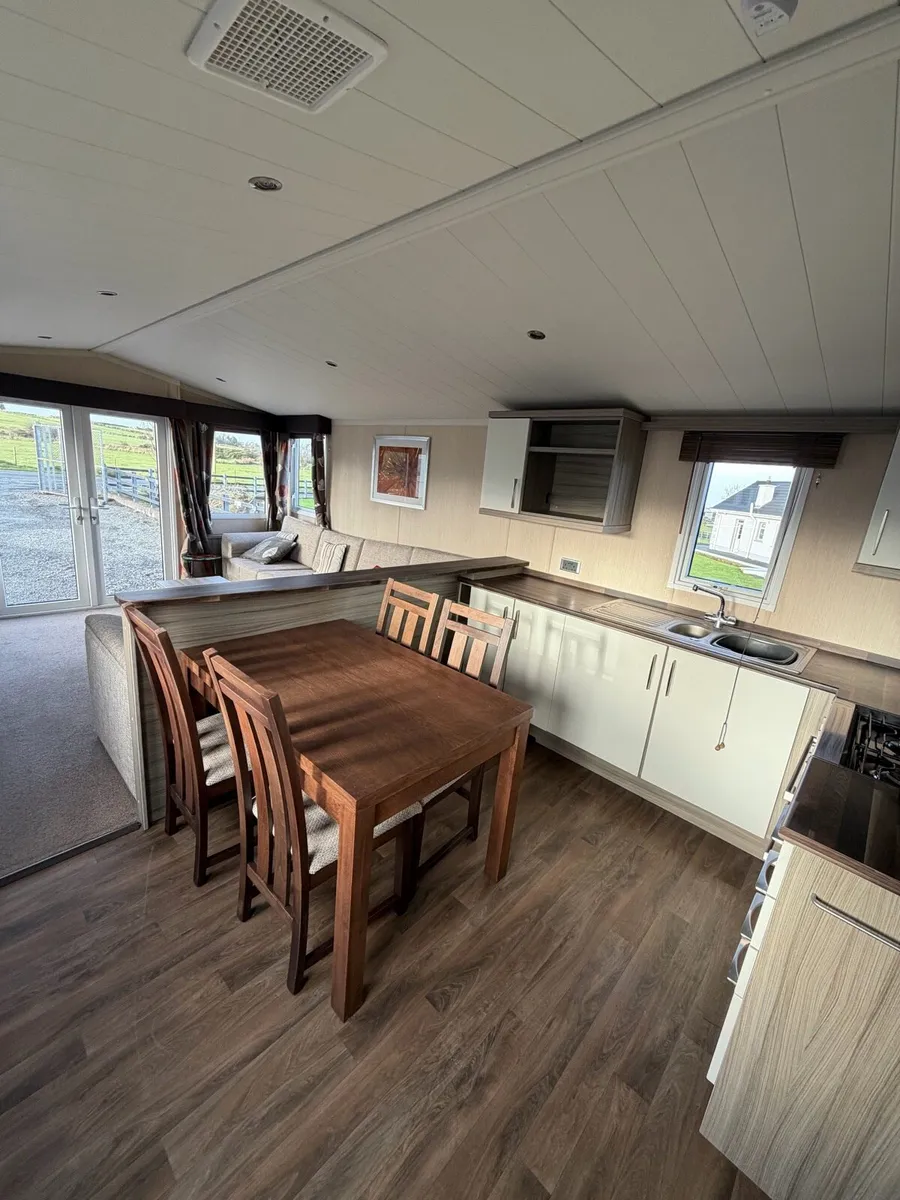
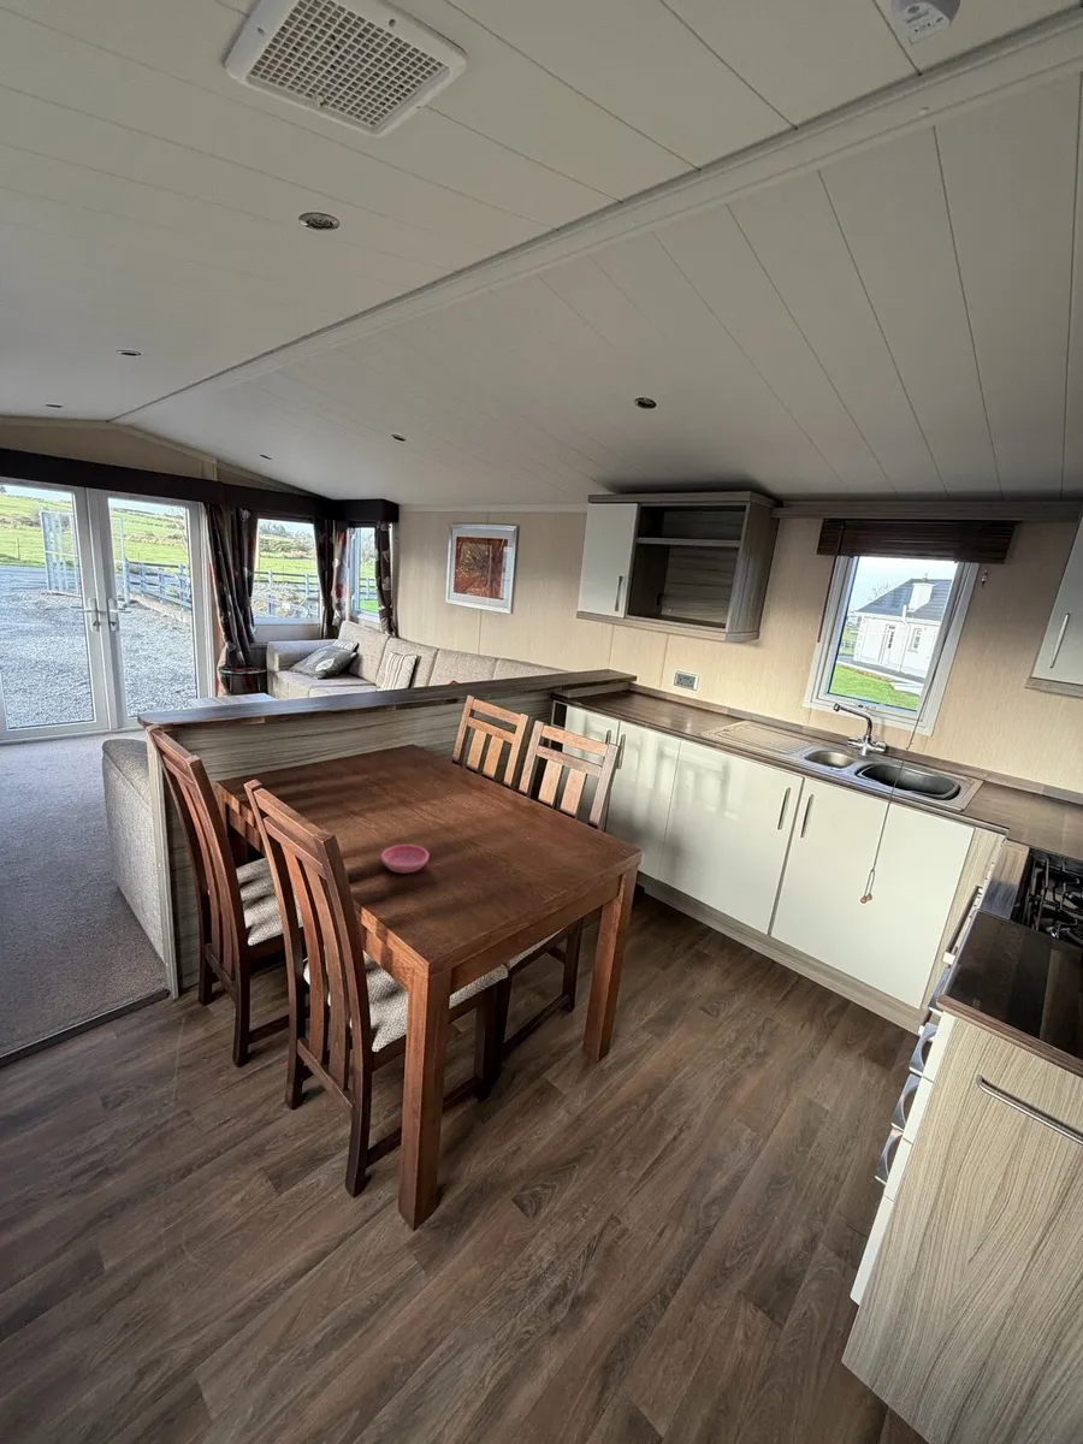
+ saucer (404, 859)
